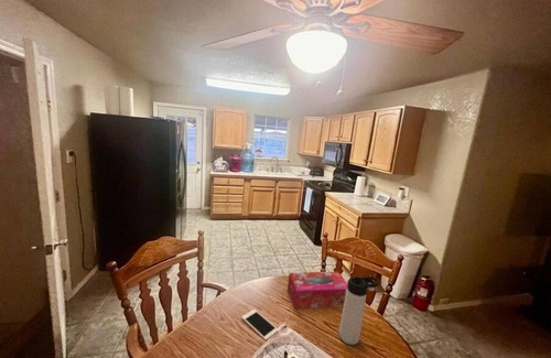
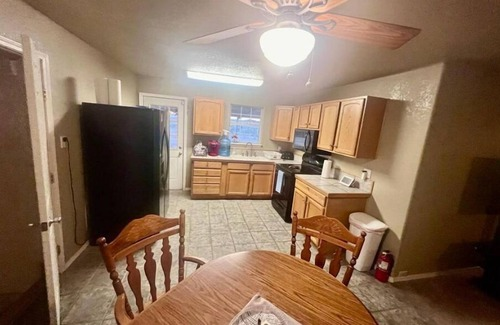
- thermos bottle (358, 308)
- tissue box (317, 289)
- cell phone (259, 323)
